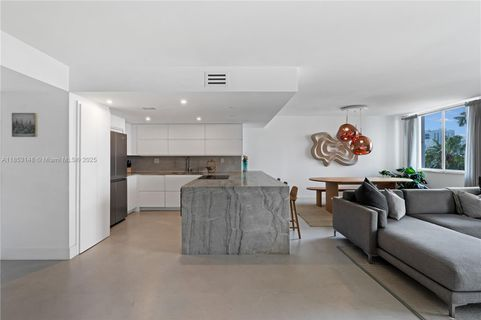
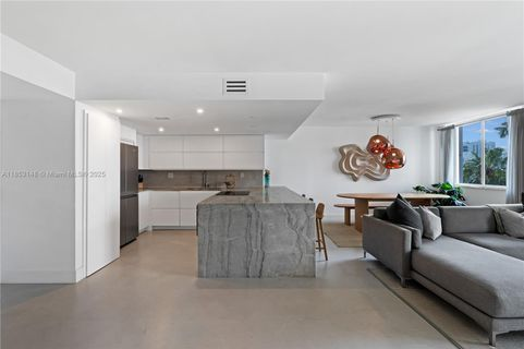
- wall art (24, 125)
